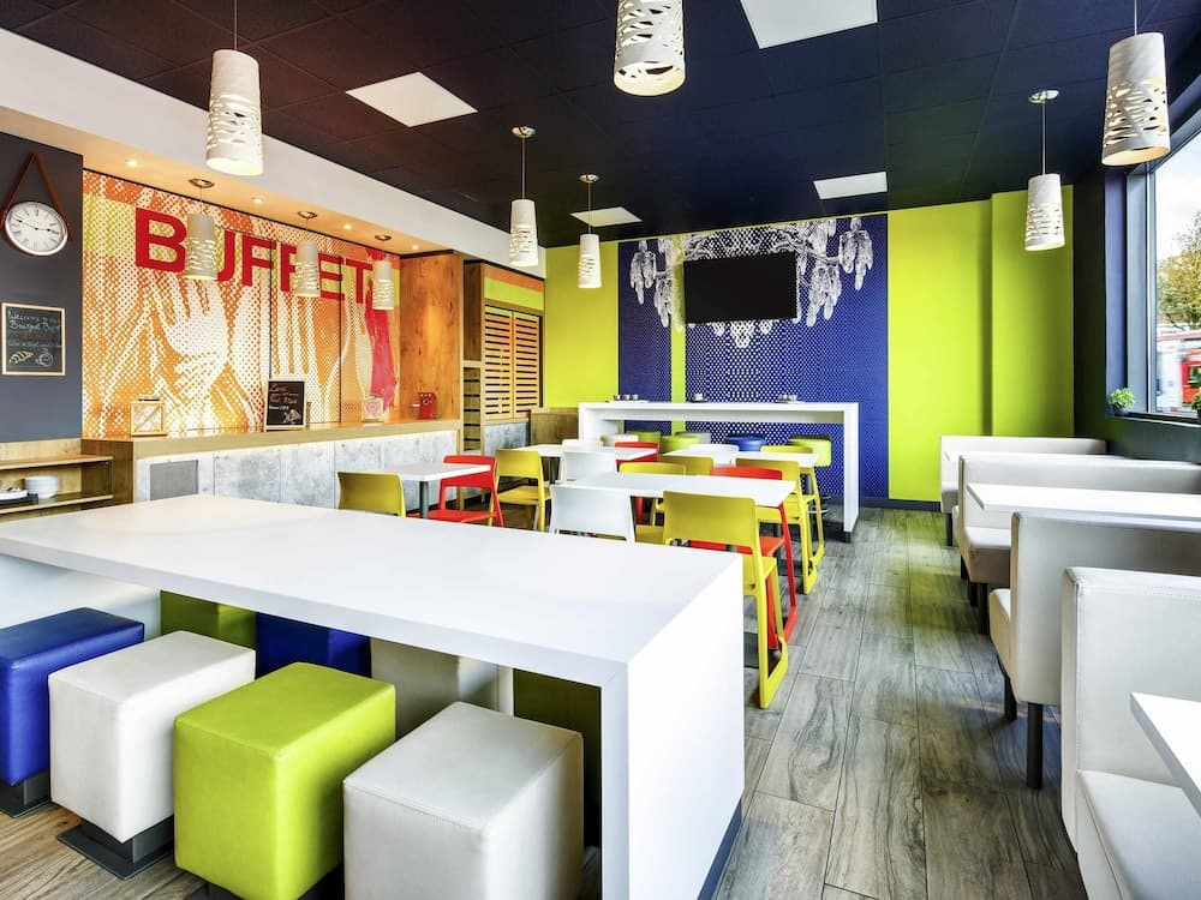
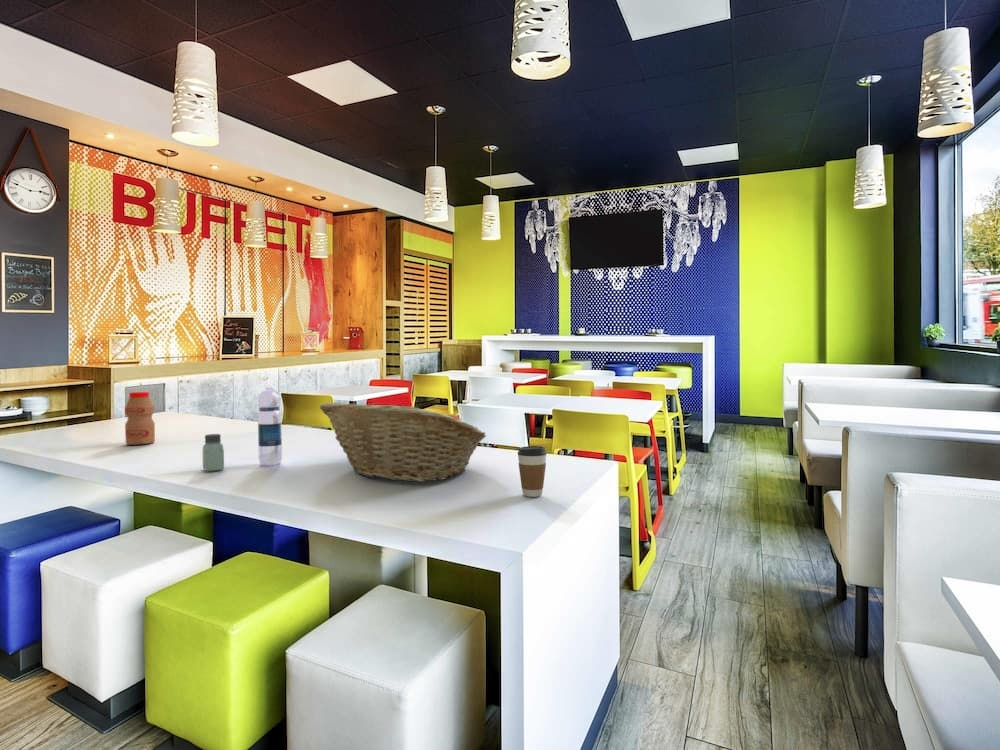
+ saltshaker (213, 452)
+ coffee cup (532, 470)
+ water bottle (269, 424)
+ fruit basket (402, 435)
+ bottle (139, 417)
